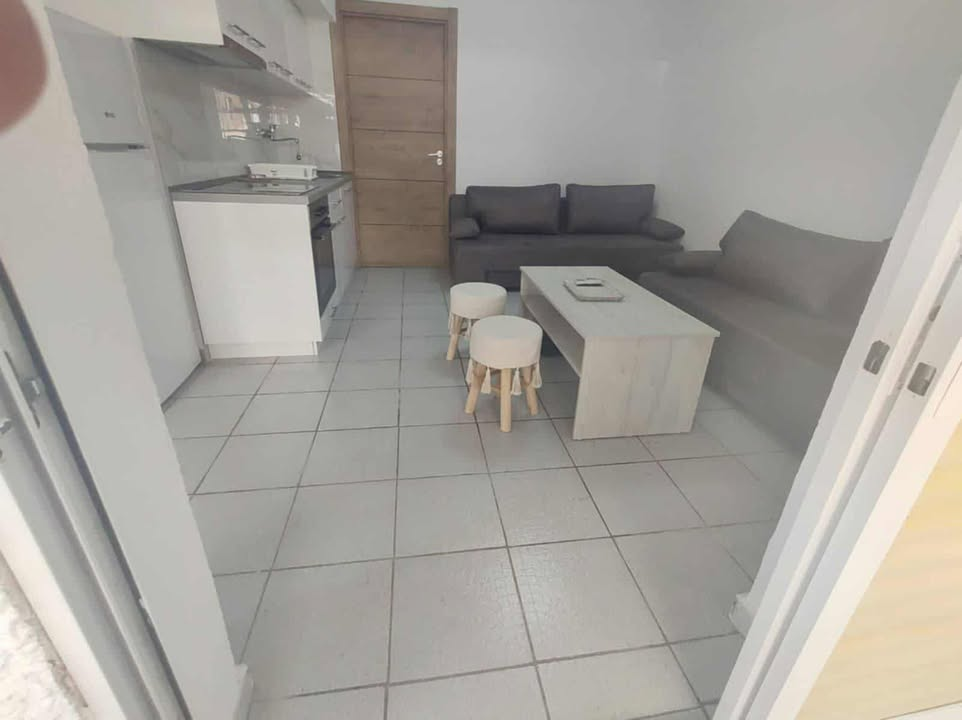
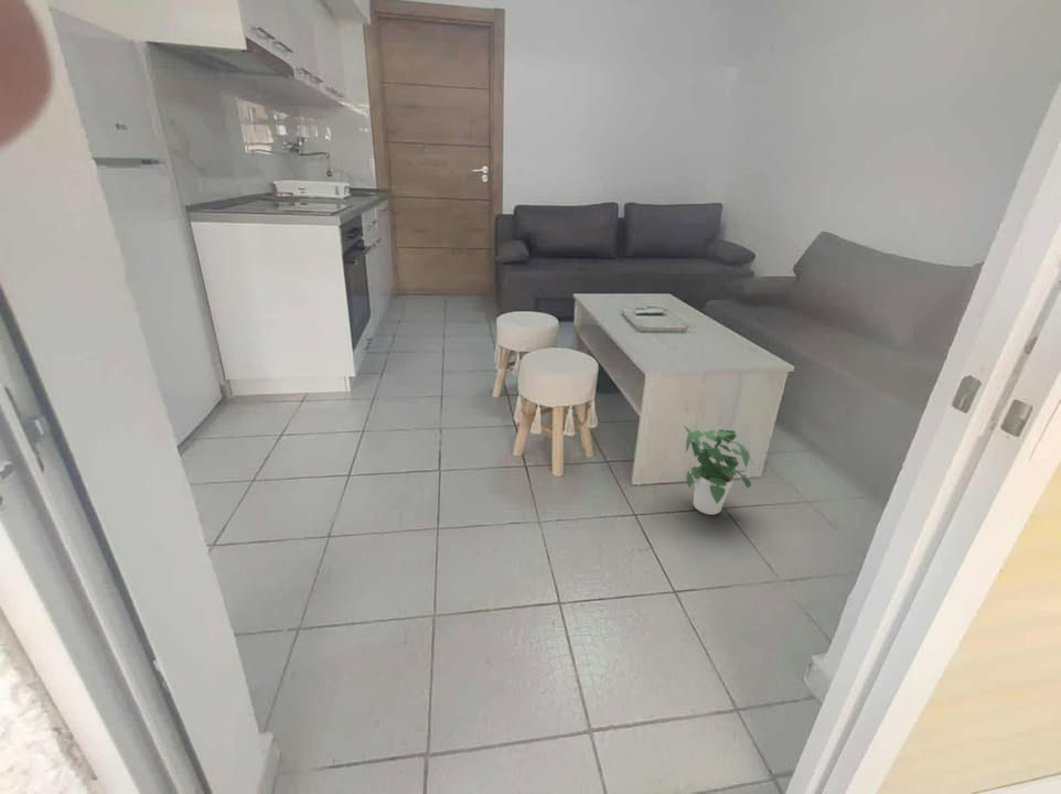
+ potted plant (716, 471)
